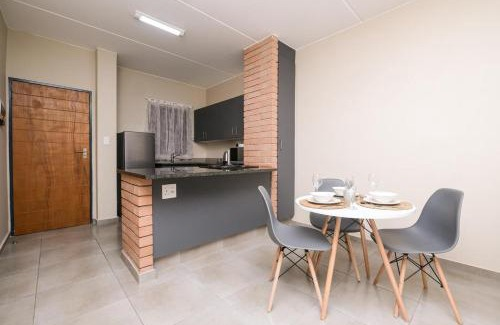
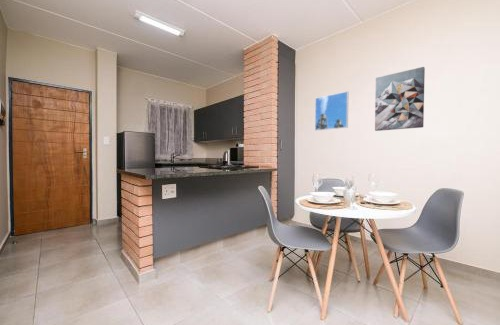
+ wall art (398, 101)
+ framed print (330, 112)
